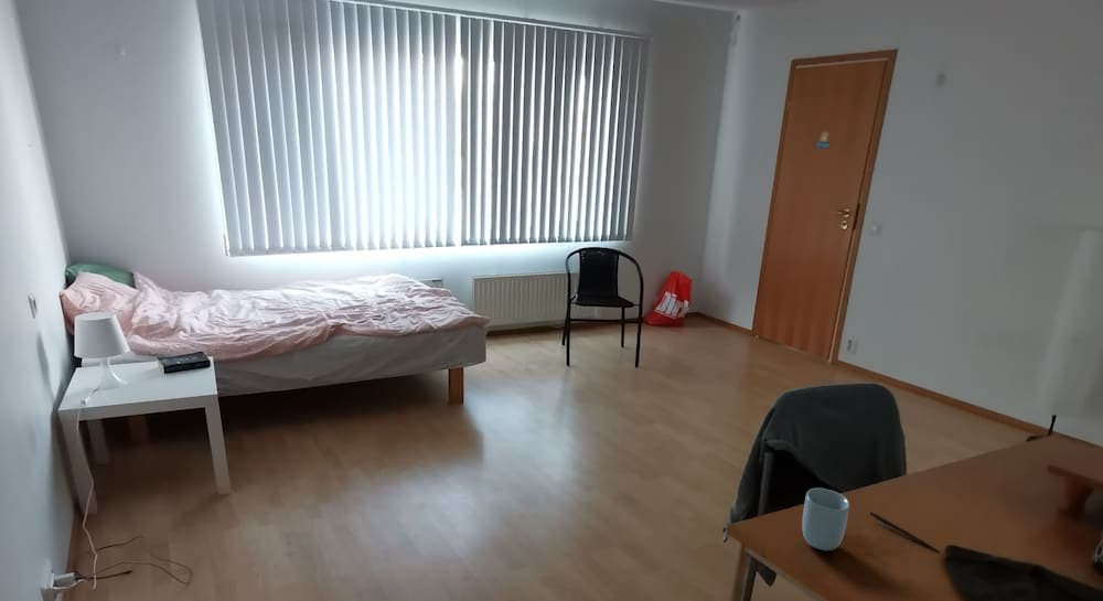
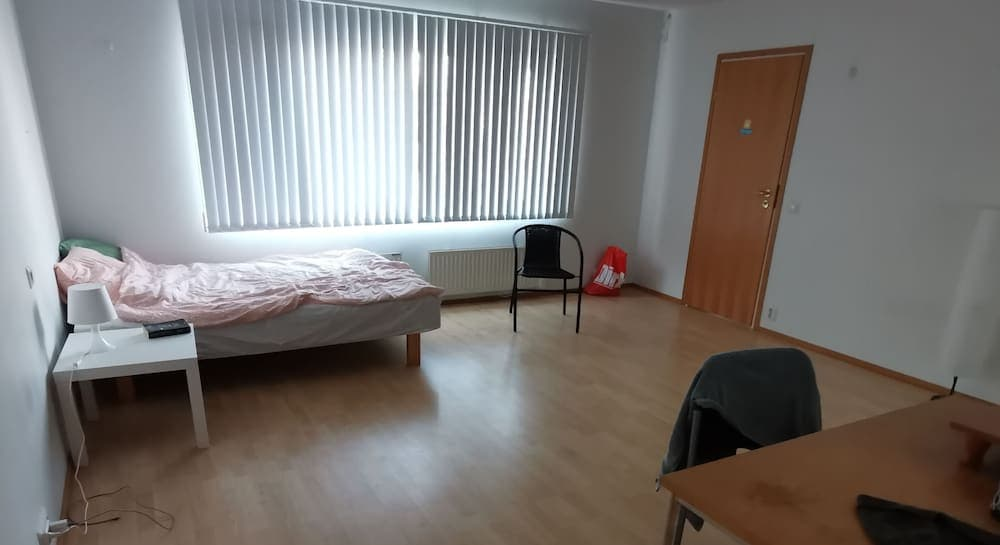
- cup (823, 520)
- pen (903, 530)
